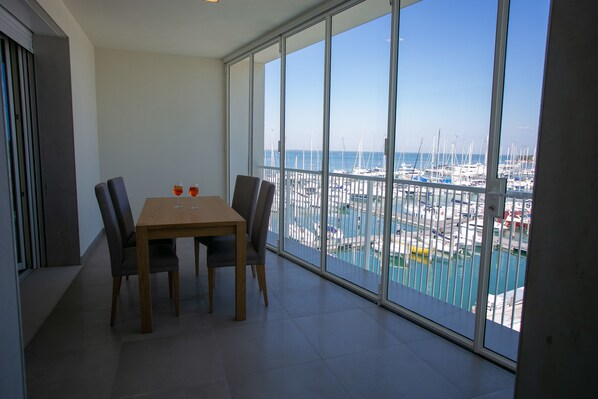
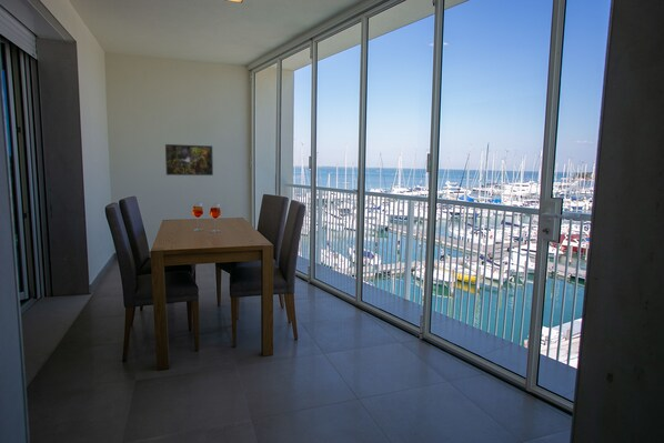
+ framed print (189, 160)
